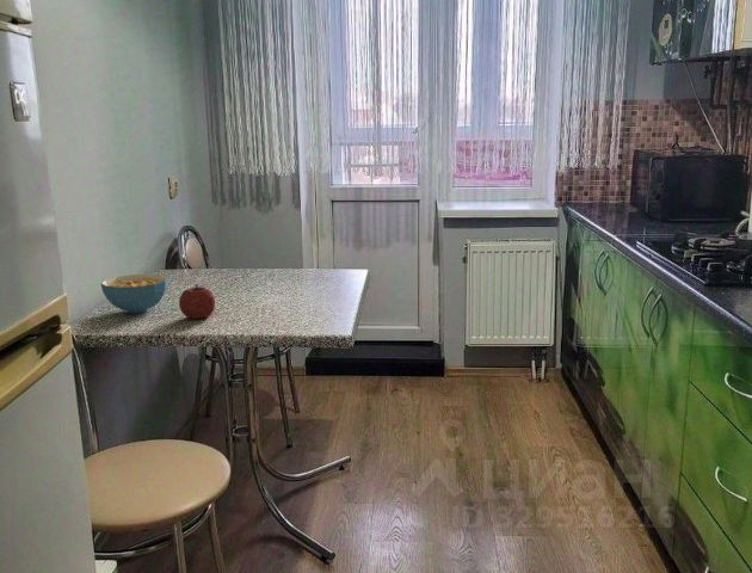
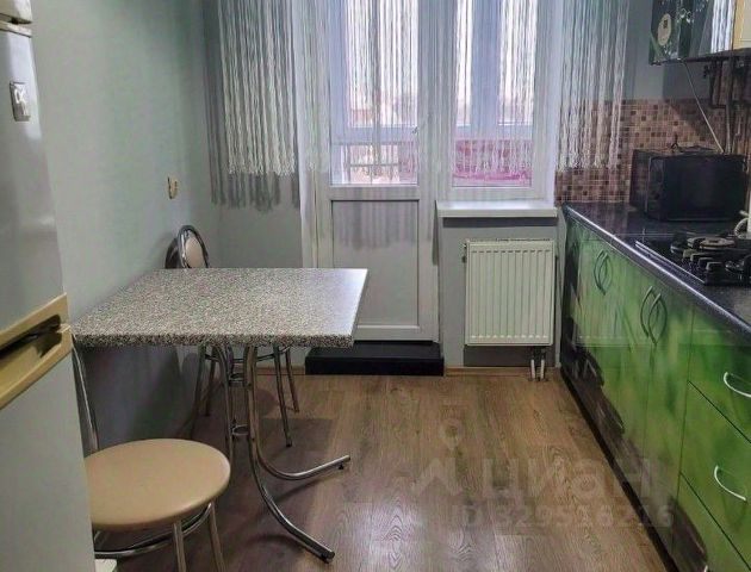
- cereal bowl (136, 295)
- fruit (197, 300)
